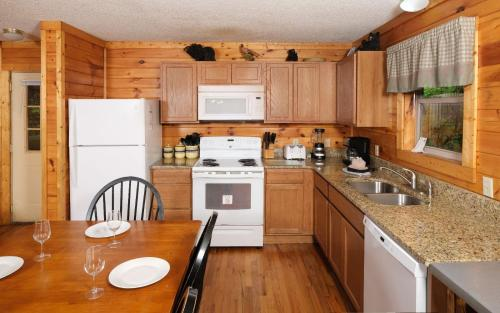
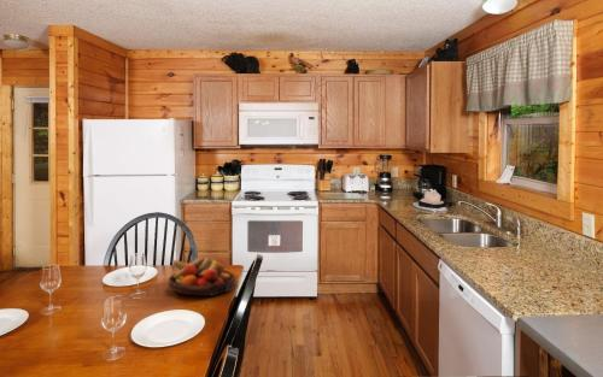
+ fruit bowl (201, 273)
